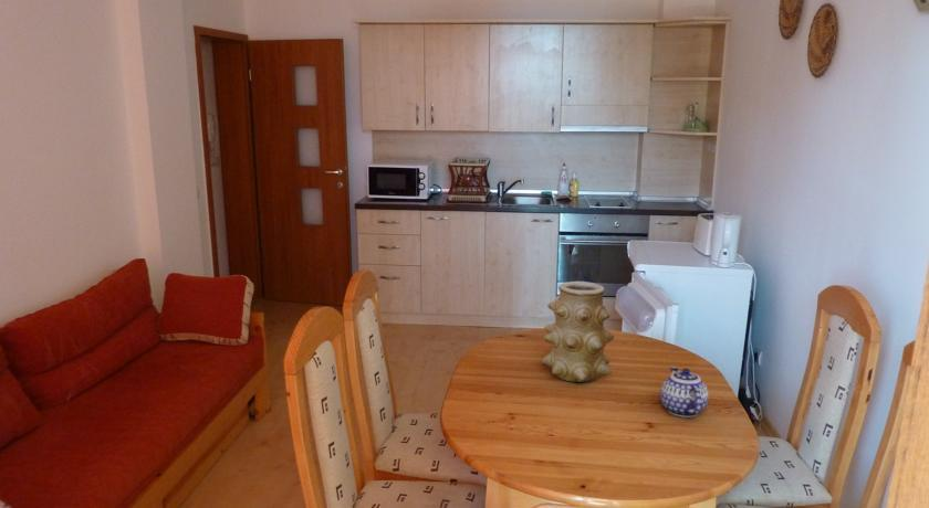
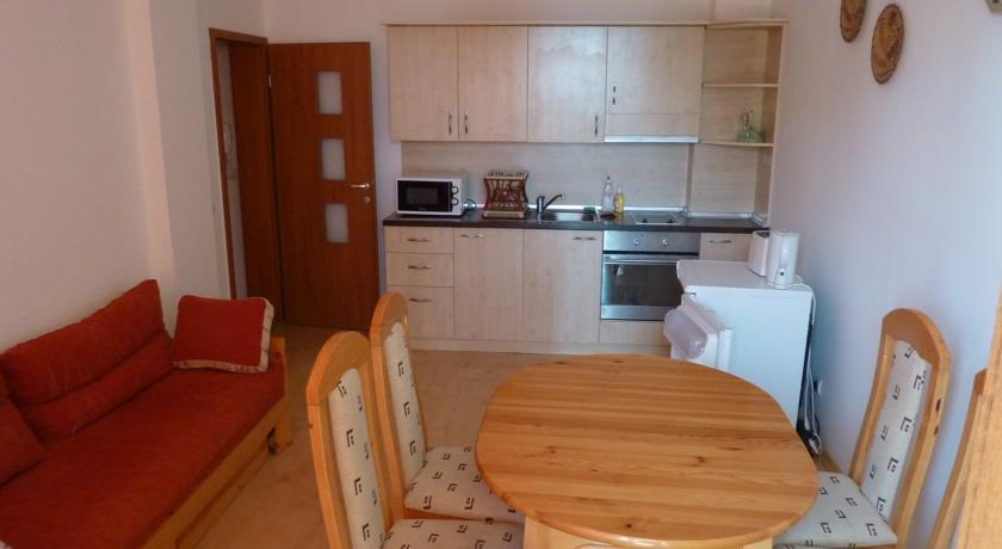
- teapot (683, 390)
- vase (578, 329)
